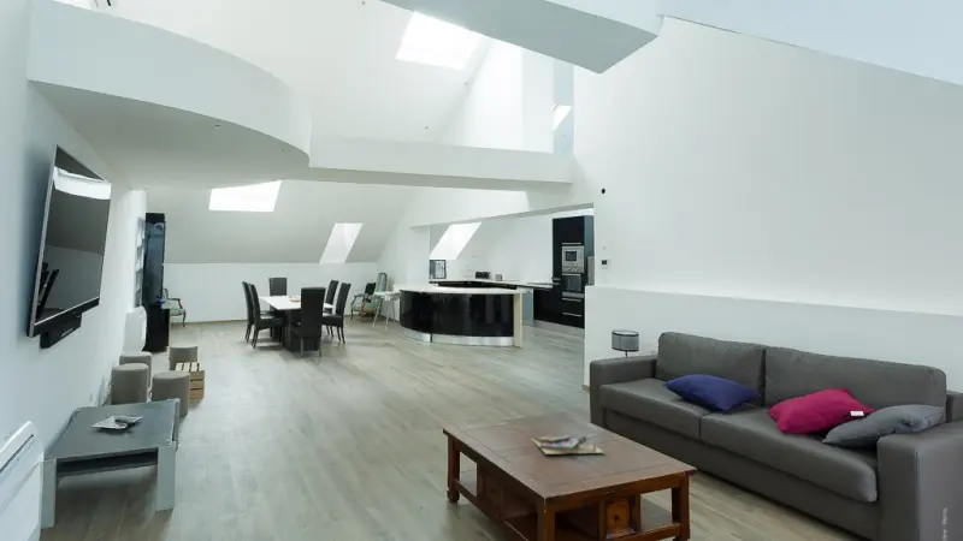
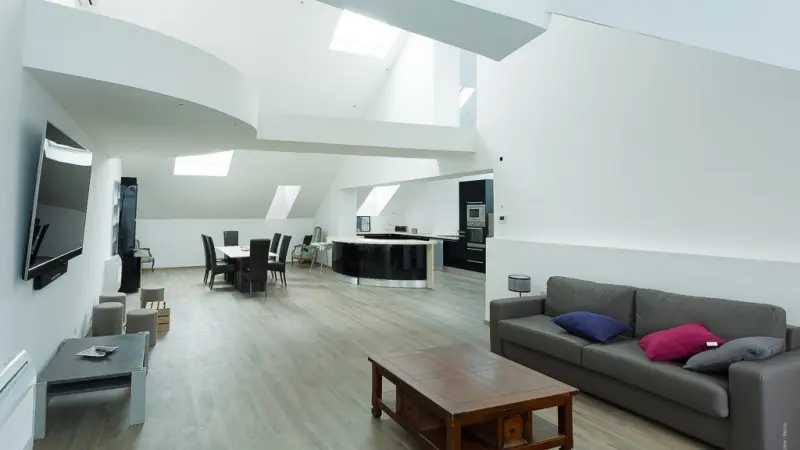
- video game cases (565, 440)
